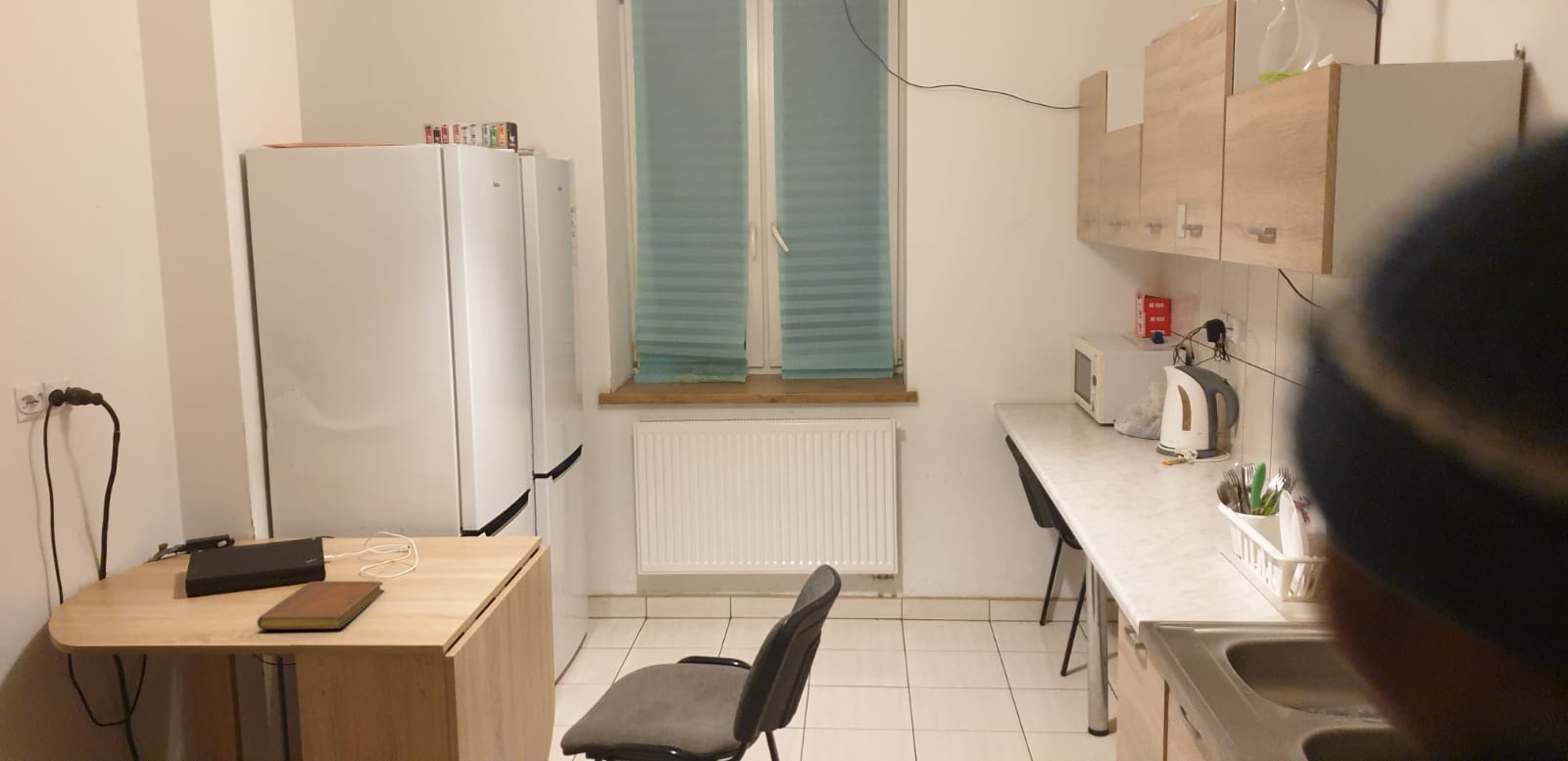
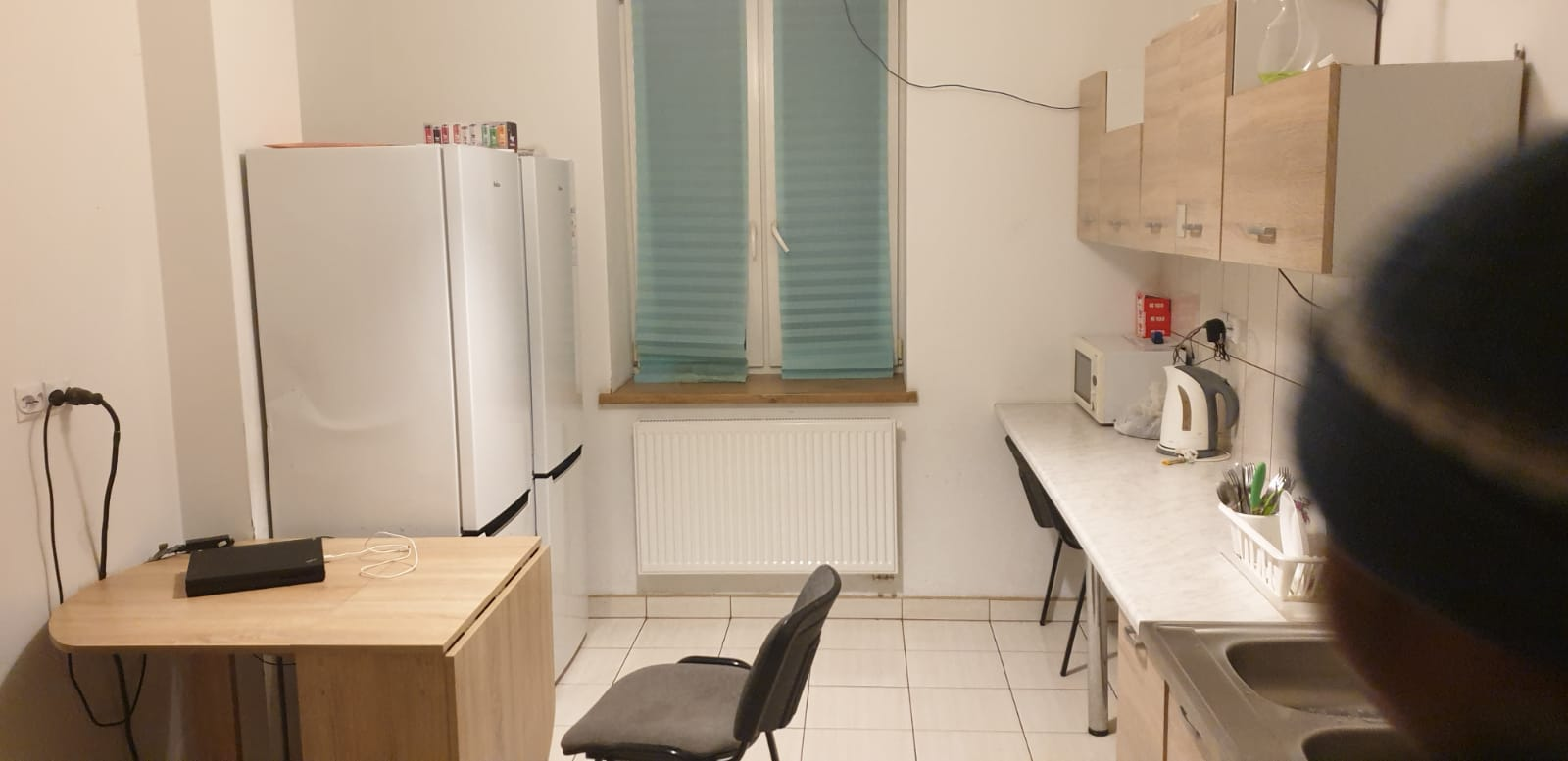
- notebook (323, 603)
